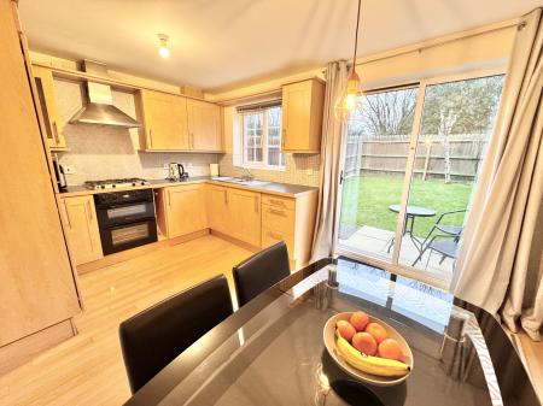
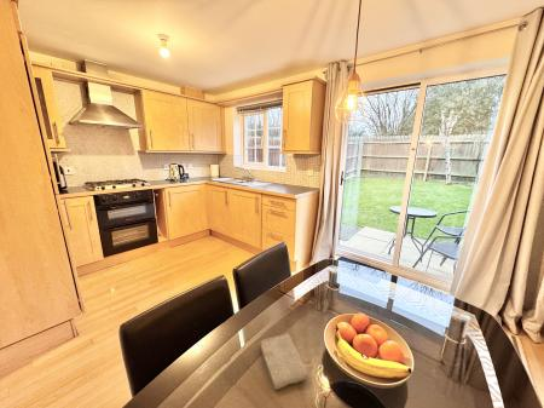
+ washcloth (282, 357)
